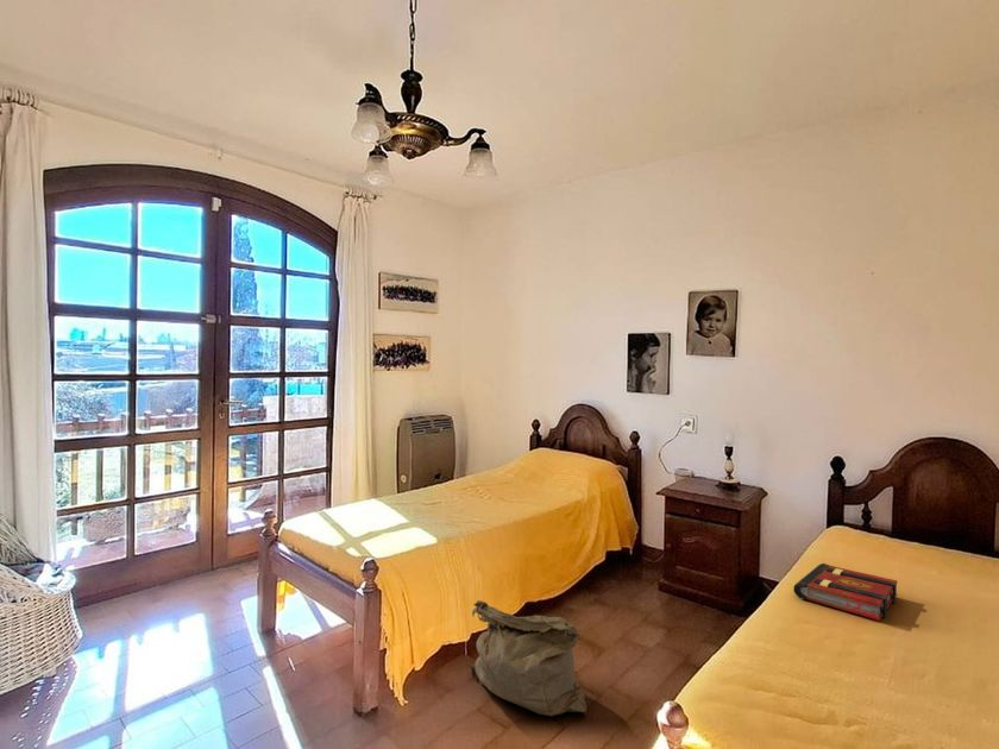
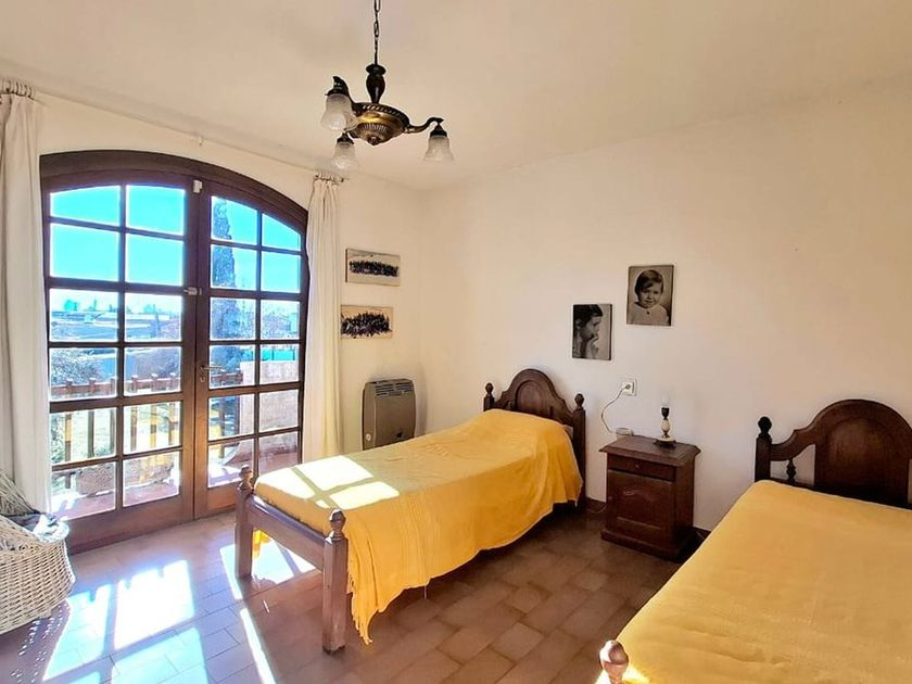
- book (846, 587)
- bag (524, 650)
